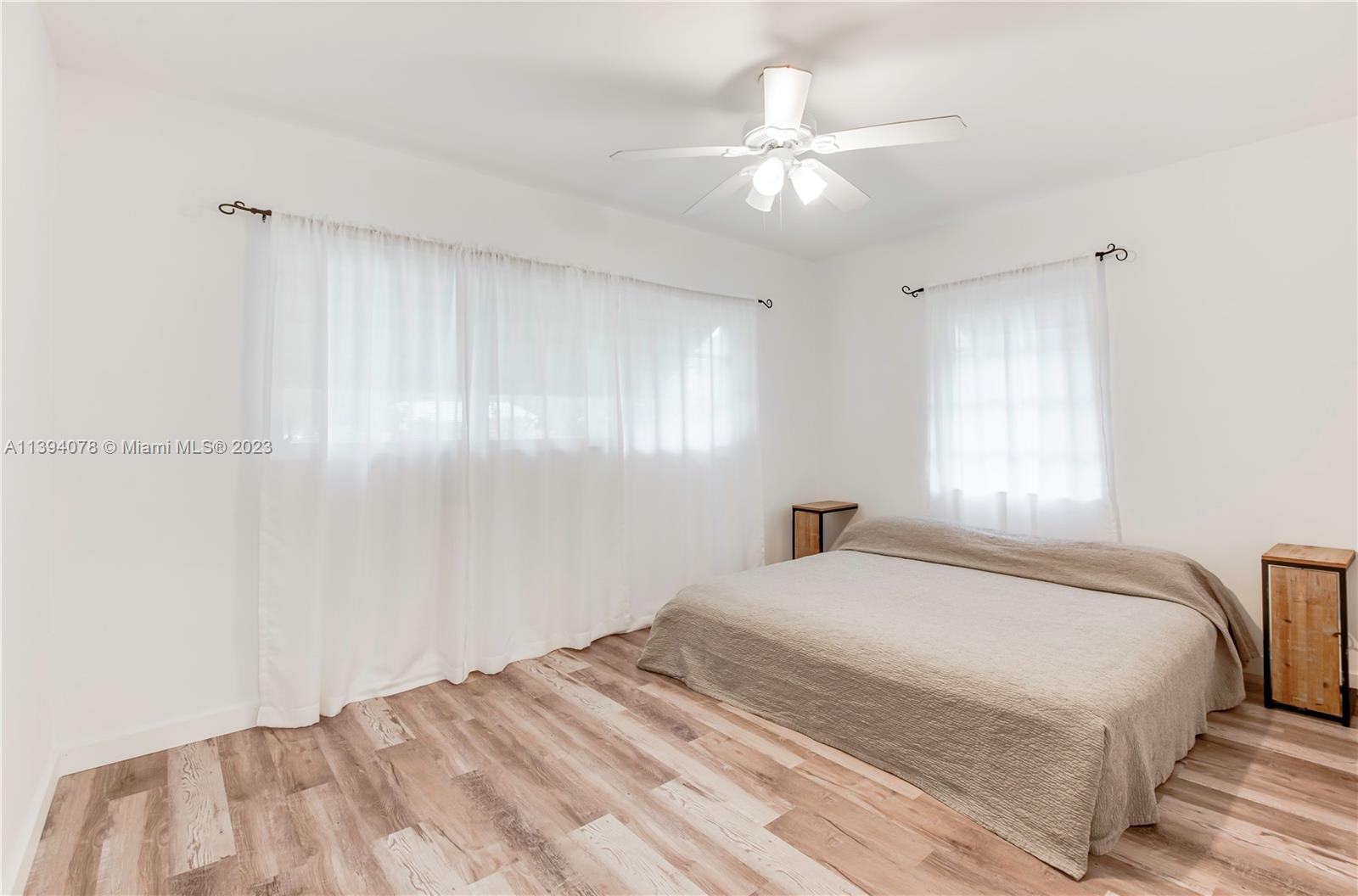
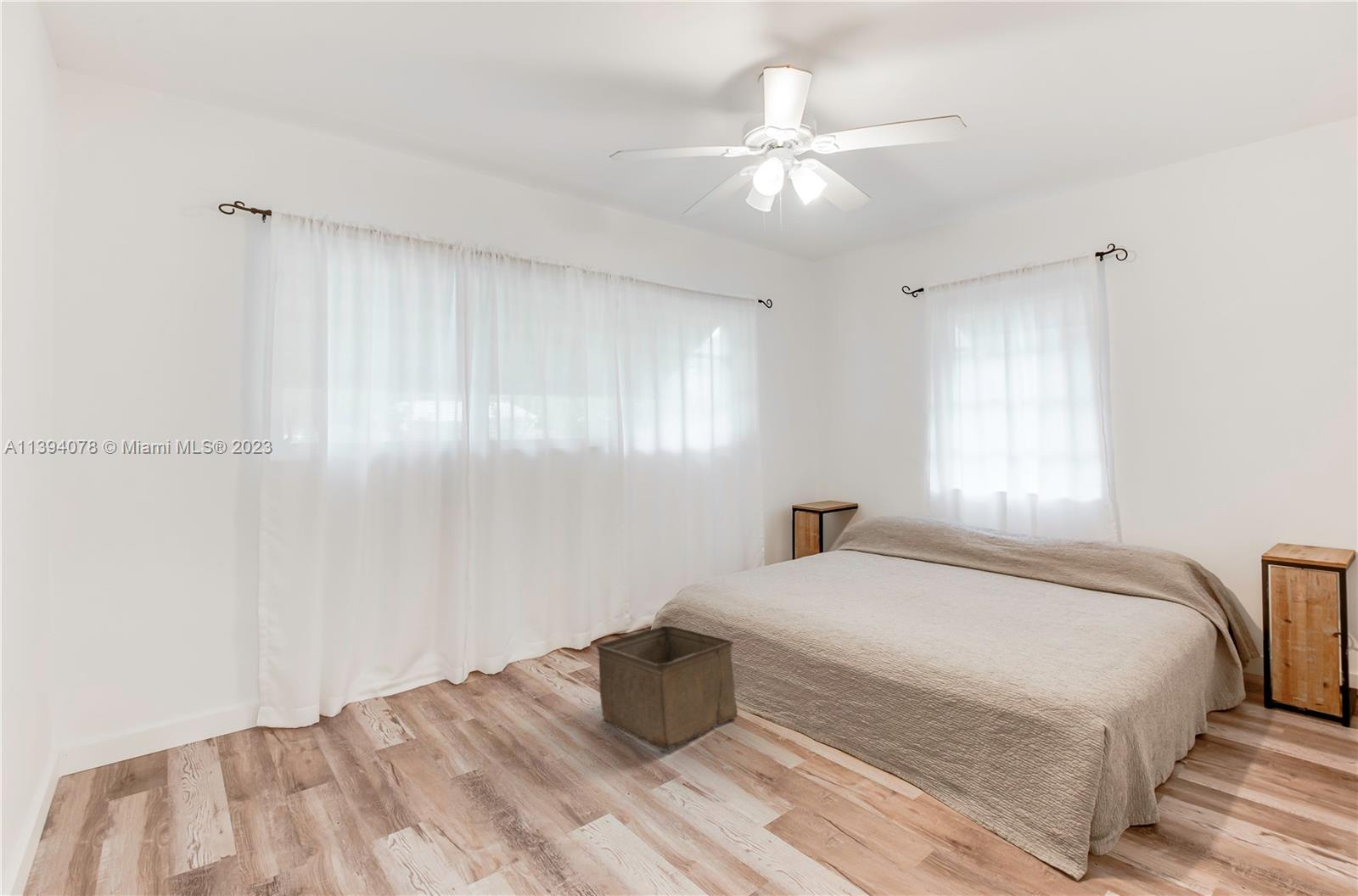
+ storage bin (667, 680)
